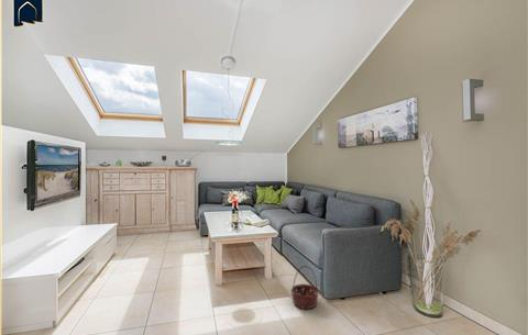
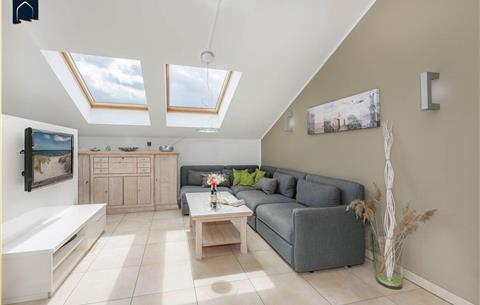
- basket (305, 284)
